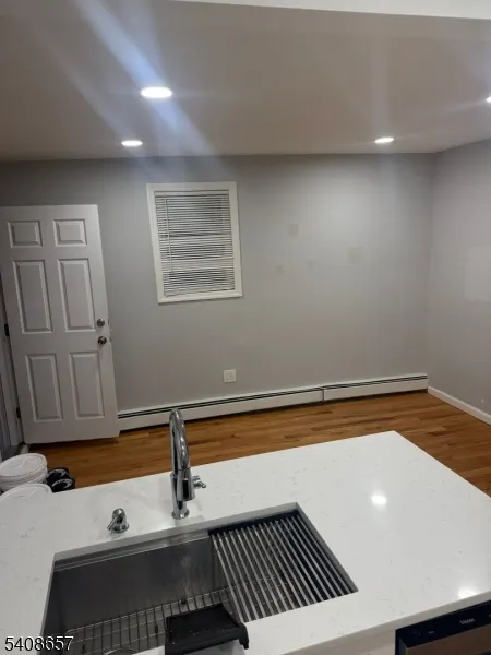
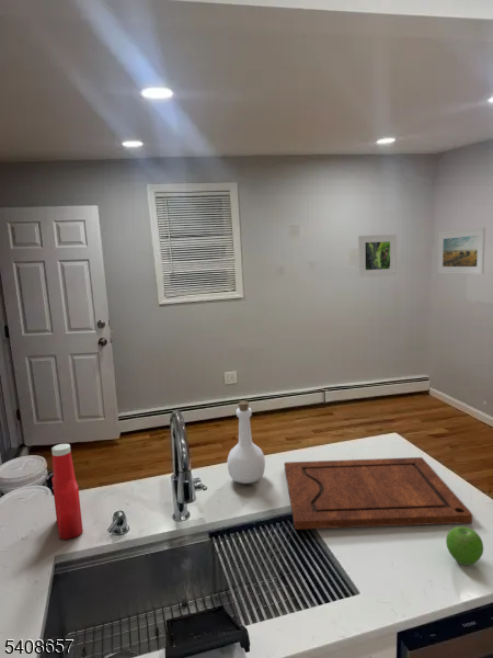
+ bottle (244, 441)
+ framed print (377, 256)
+ cutting board (366, 488)
+ fruit (463, 545)
+ soap bottle (65, 487)
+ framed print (459, 251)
